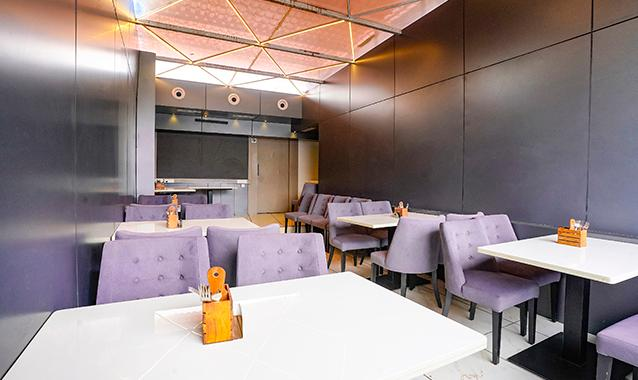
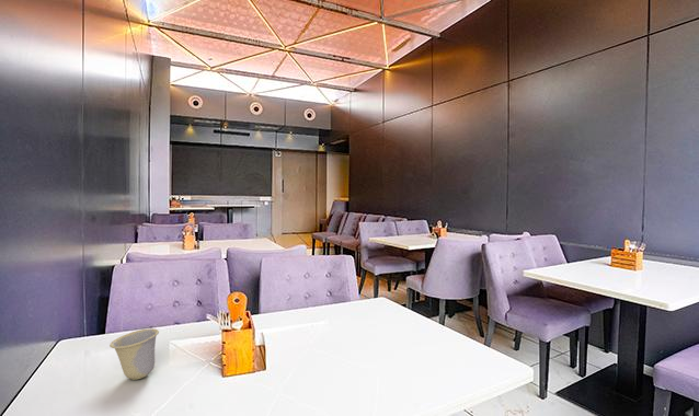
+ cup (135, 355)
